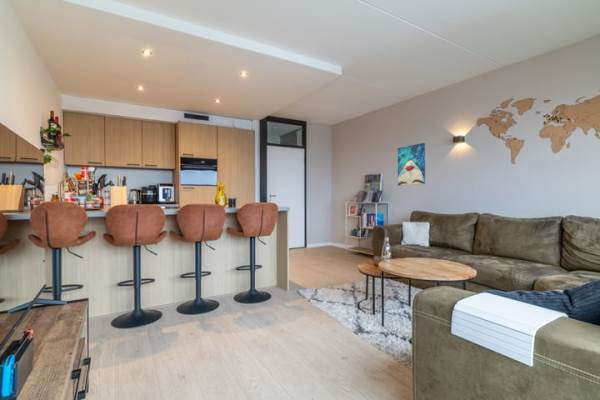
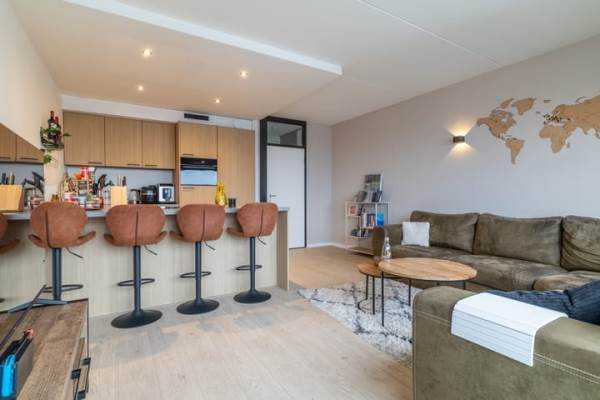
- wall art (410, 165)
